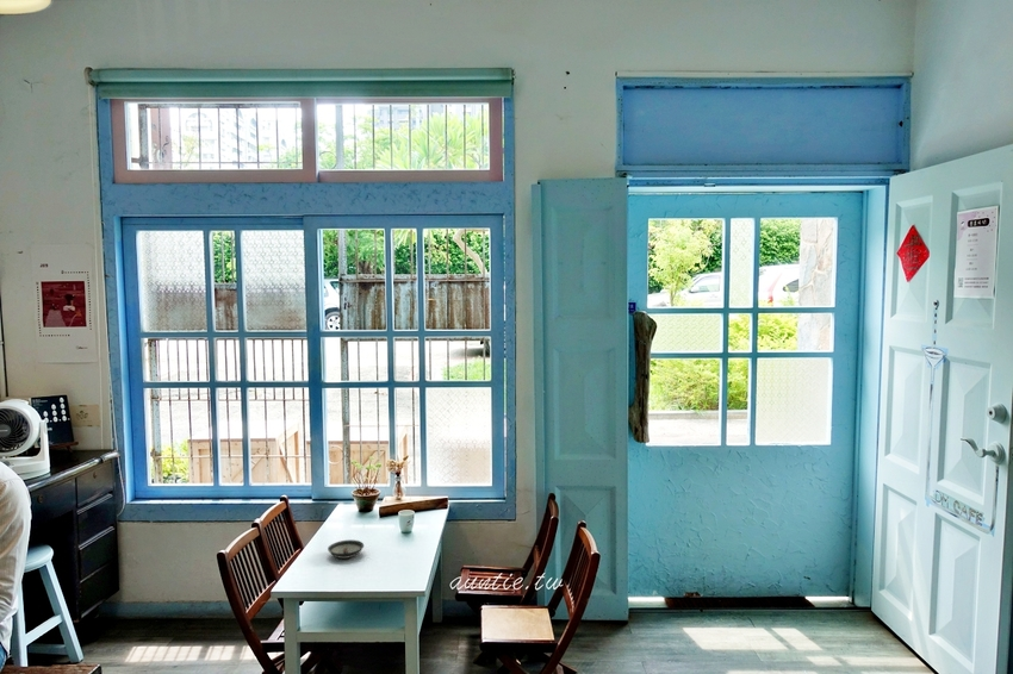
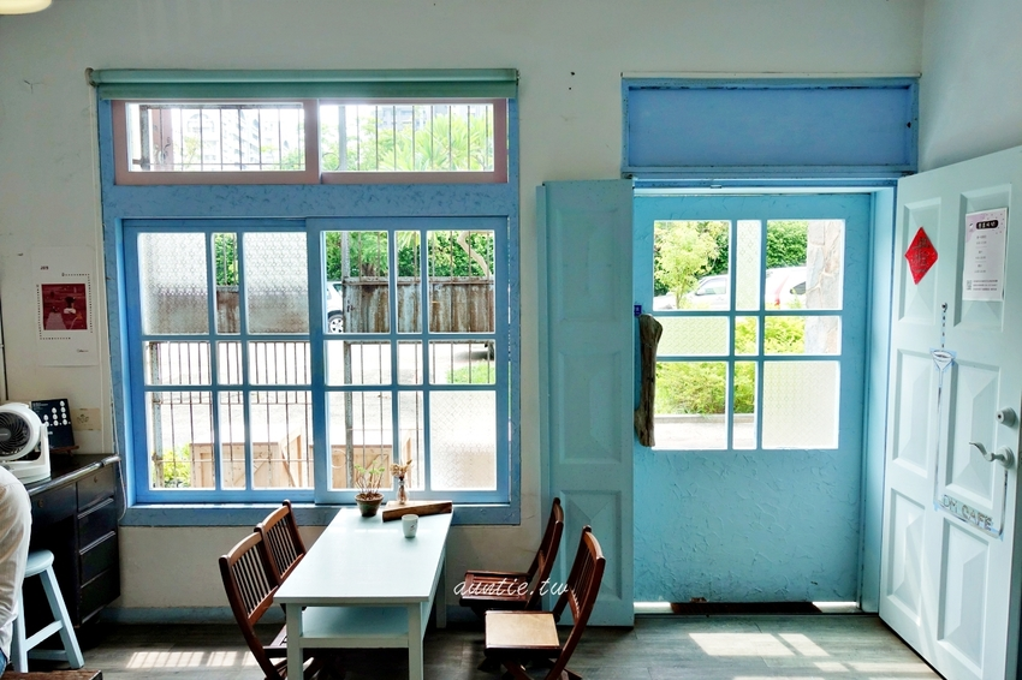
- saucer (346, 550)
